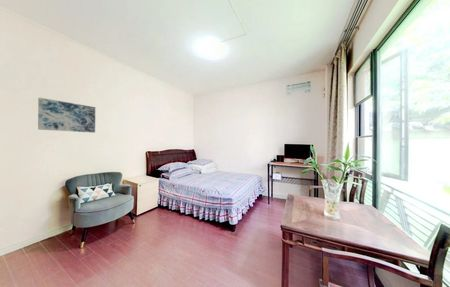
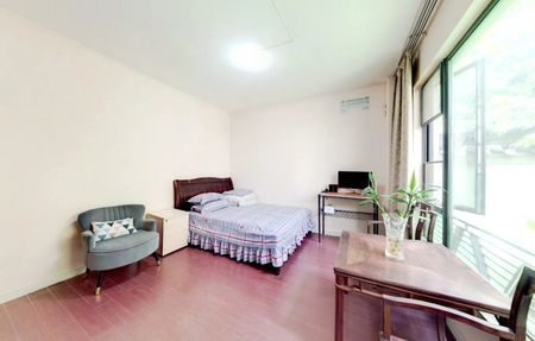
- wall art (69, 117)
